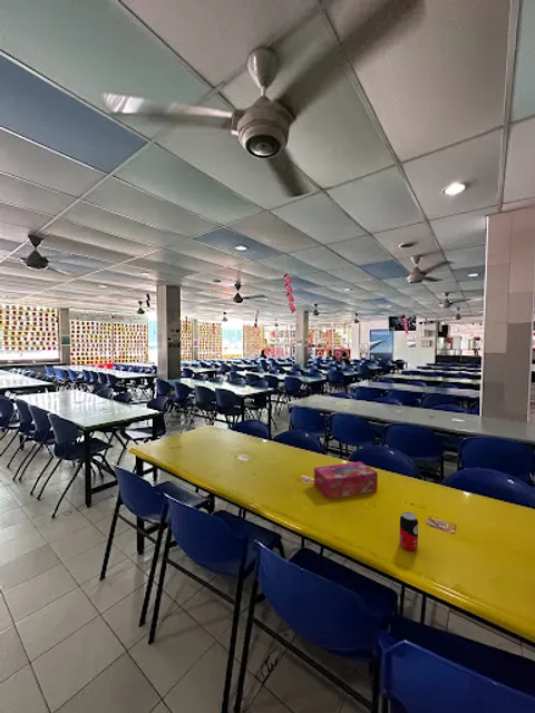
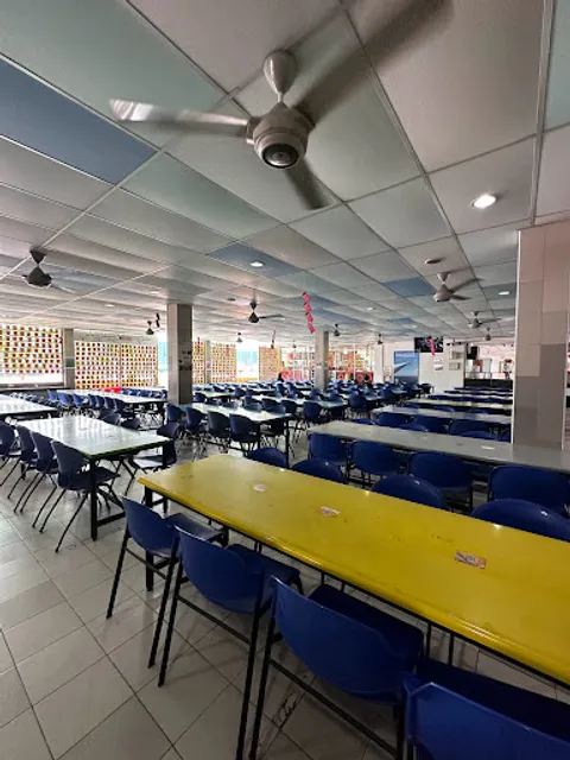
- tissue box (344, 479)
- beverage can (408, 530)
